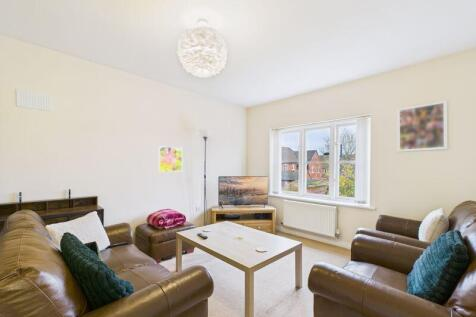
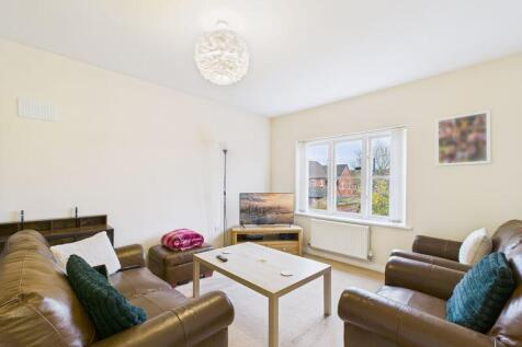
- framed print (170, 159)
